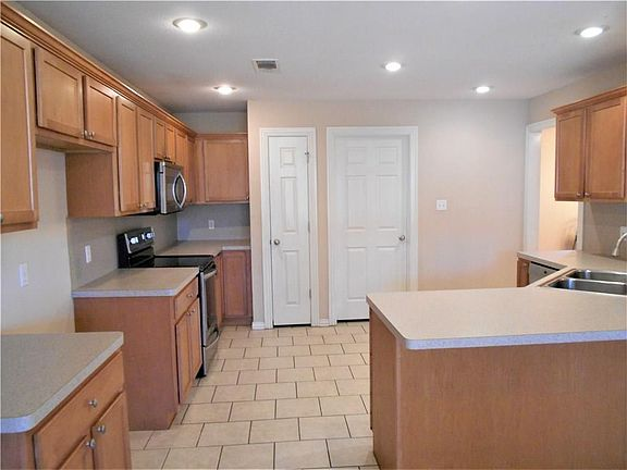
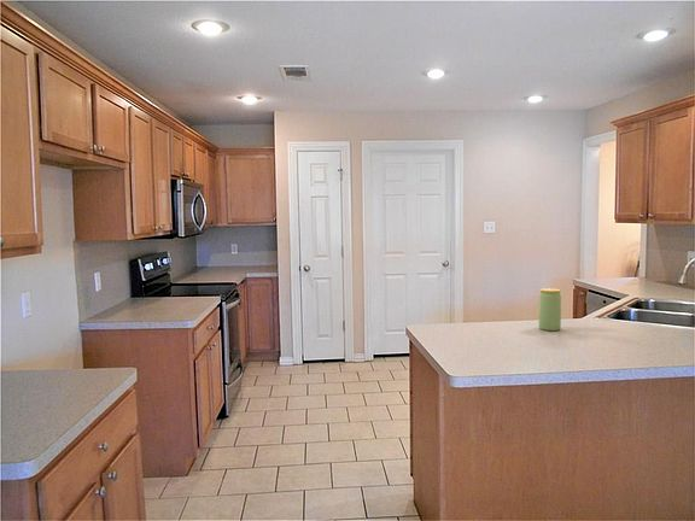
+ jar (549, 309)
